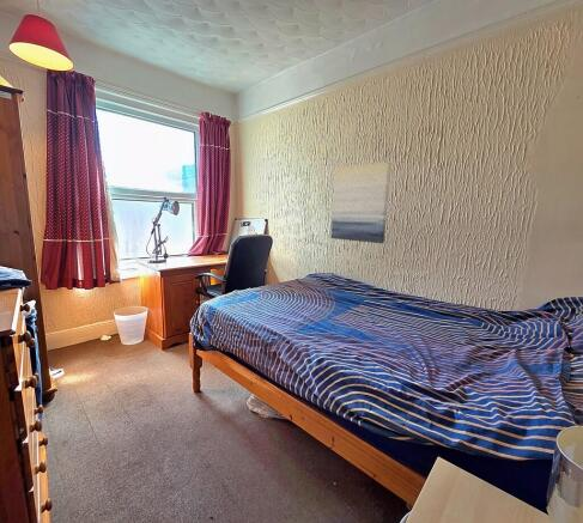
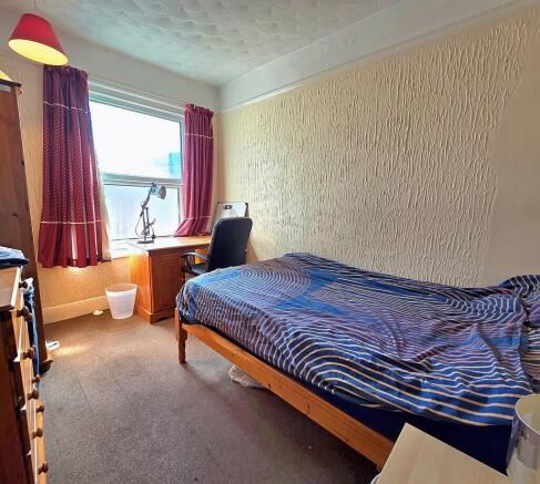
- wall art (358, 203)
